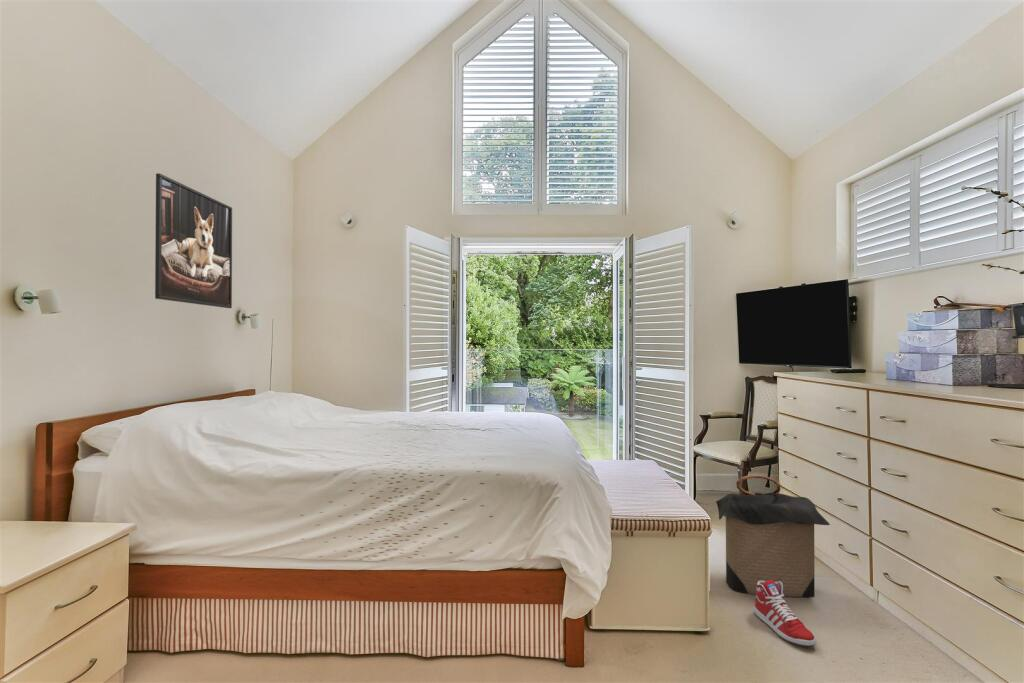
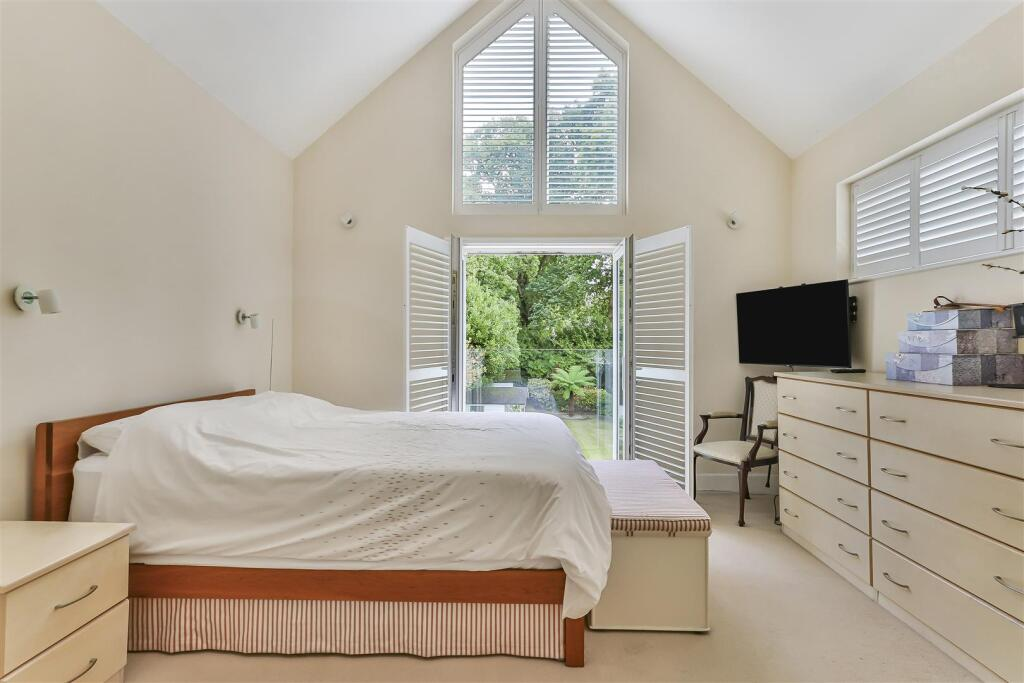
- sneaker (782, 608)
- laundry hamper (770, 529)
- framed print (197, 248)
